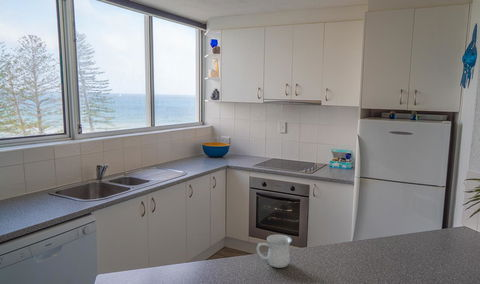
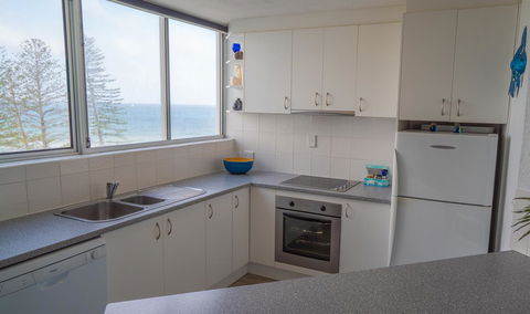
- mug (273, 251)
